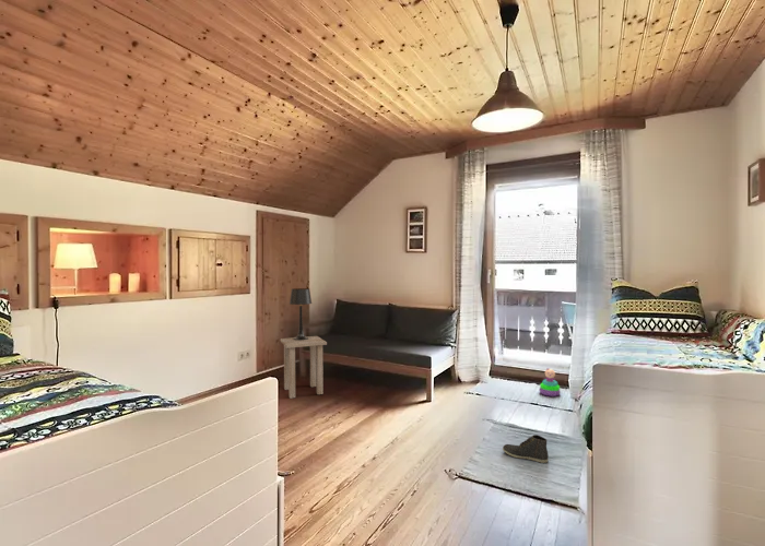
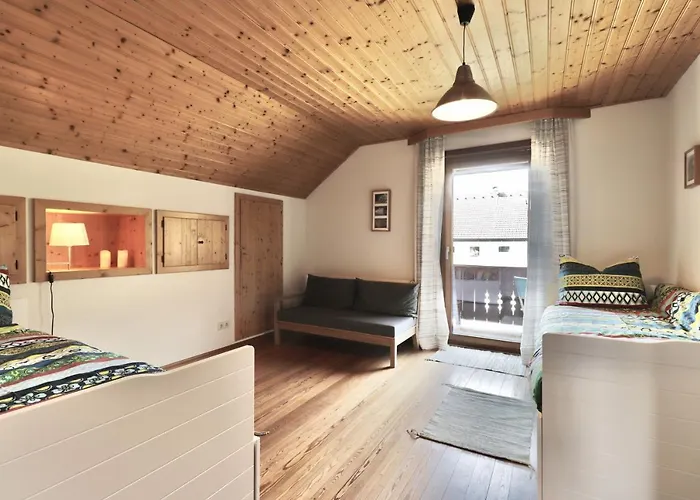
- table lamp (301, 313)
- side table (310, 366)
- sneaker (525, 444)
- stacking toy (549, 380)
